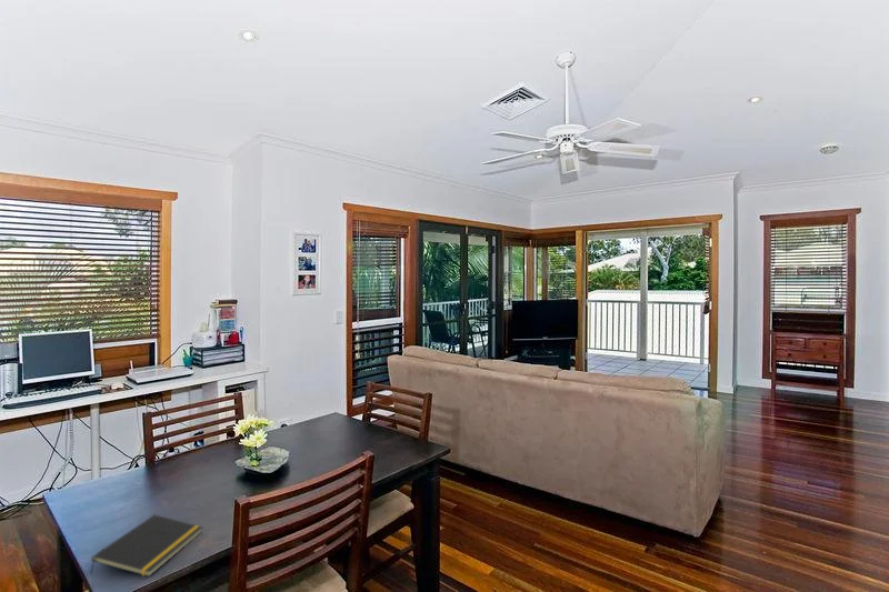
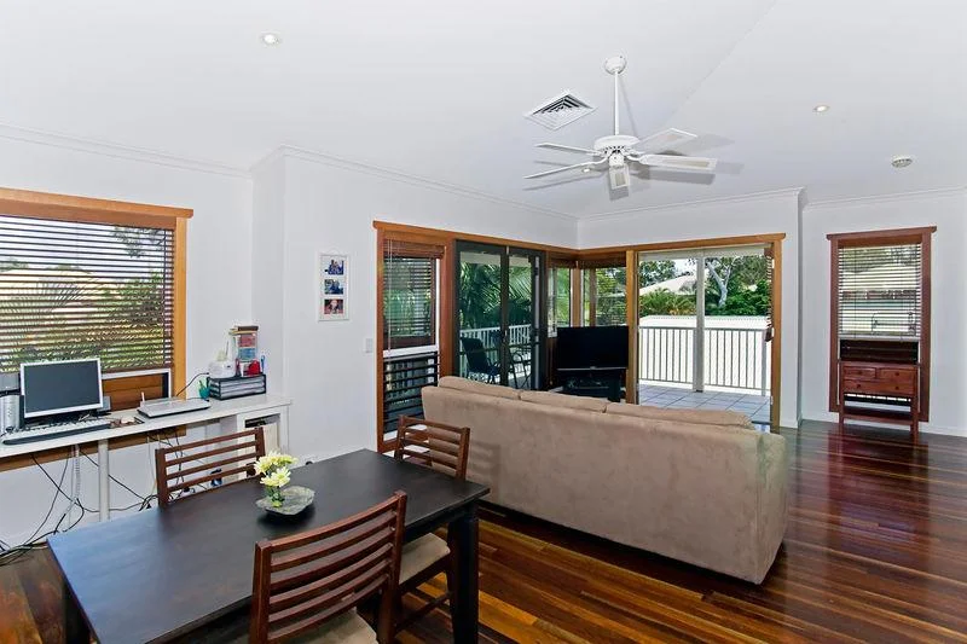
- notepad (151, 542)
